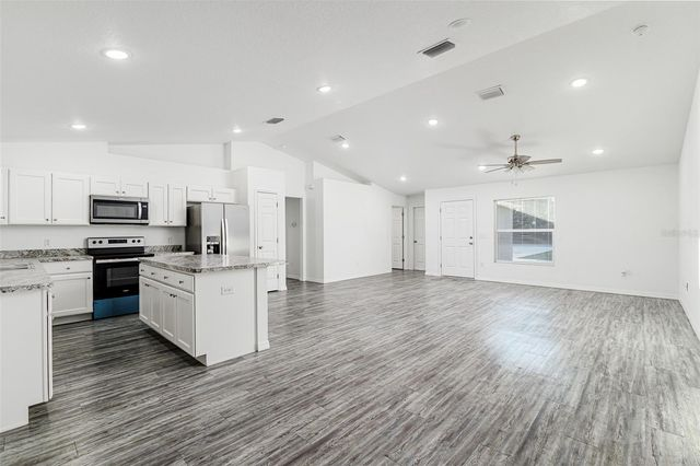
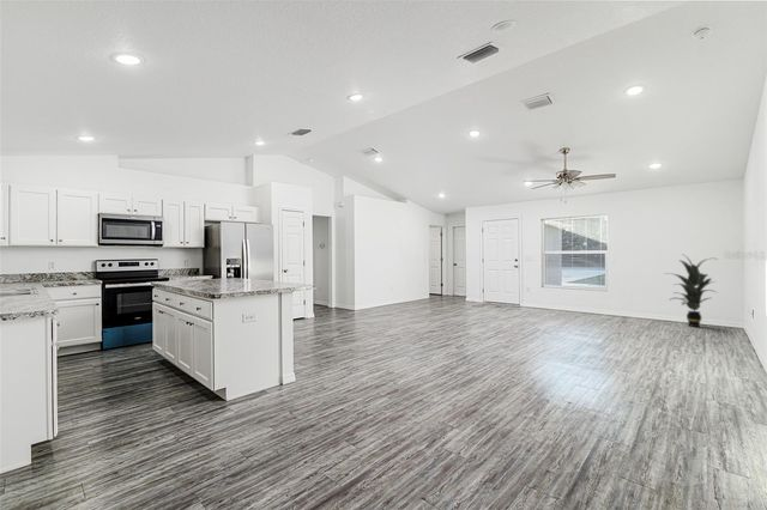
+ indoor plant (690, 290)
